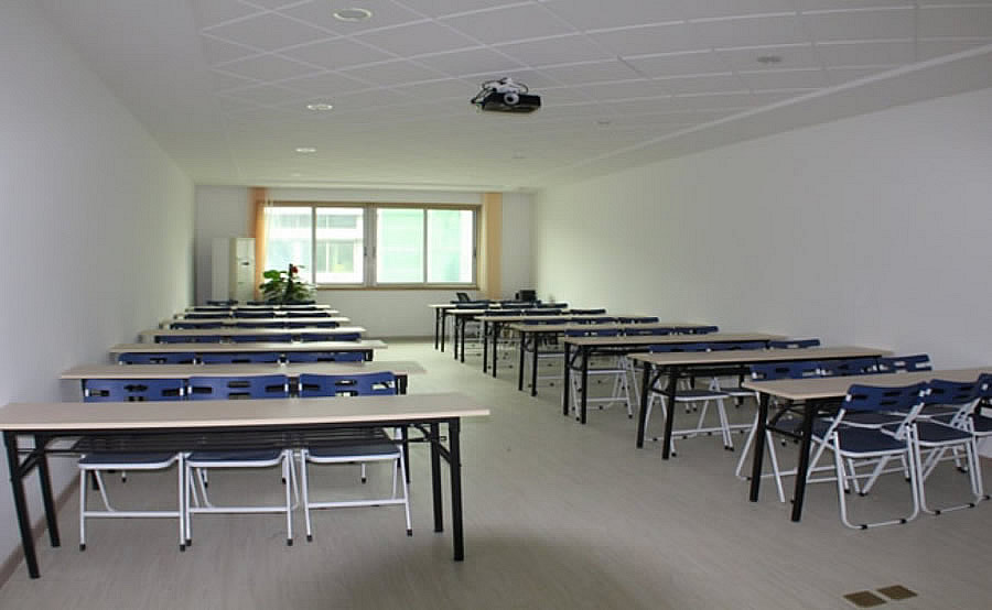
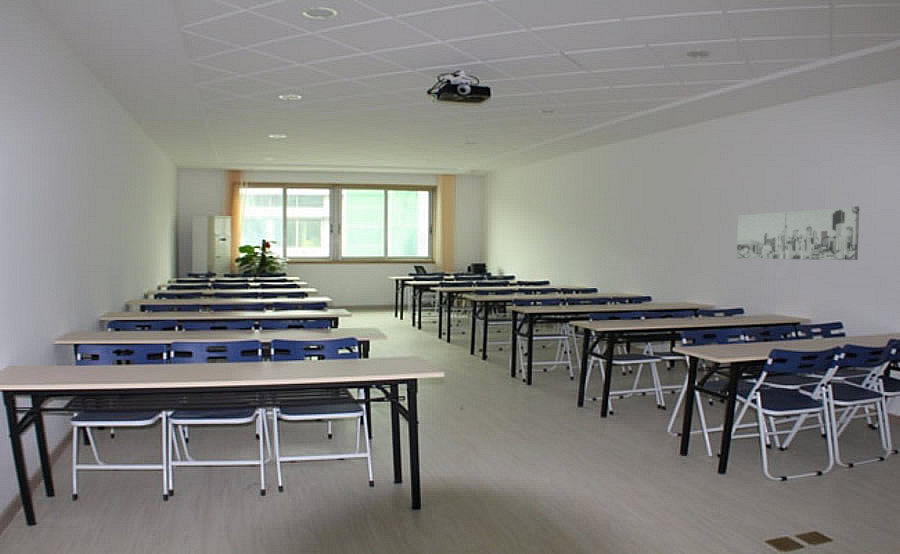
+ wall art (791, 235)
